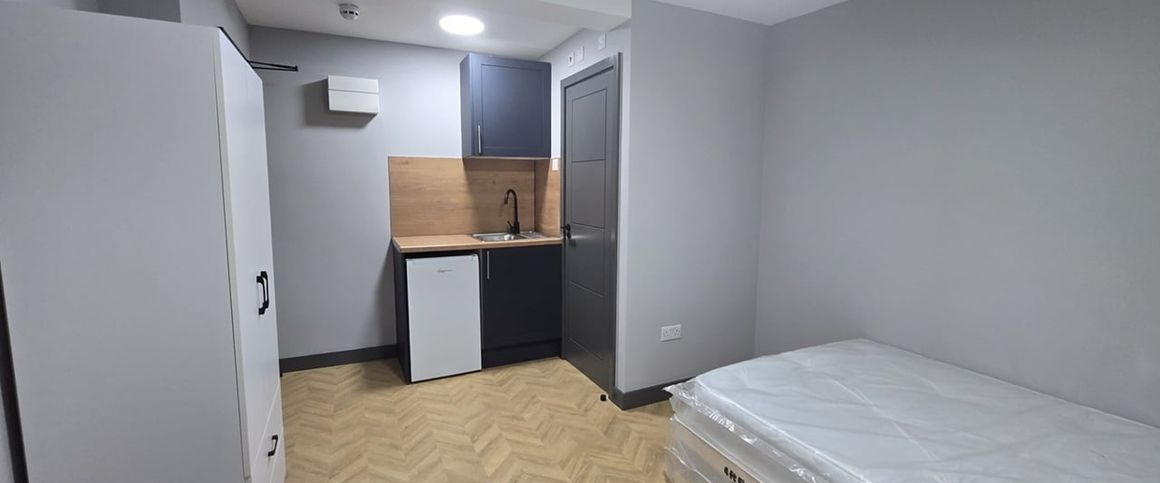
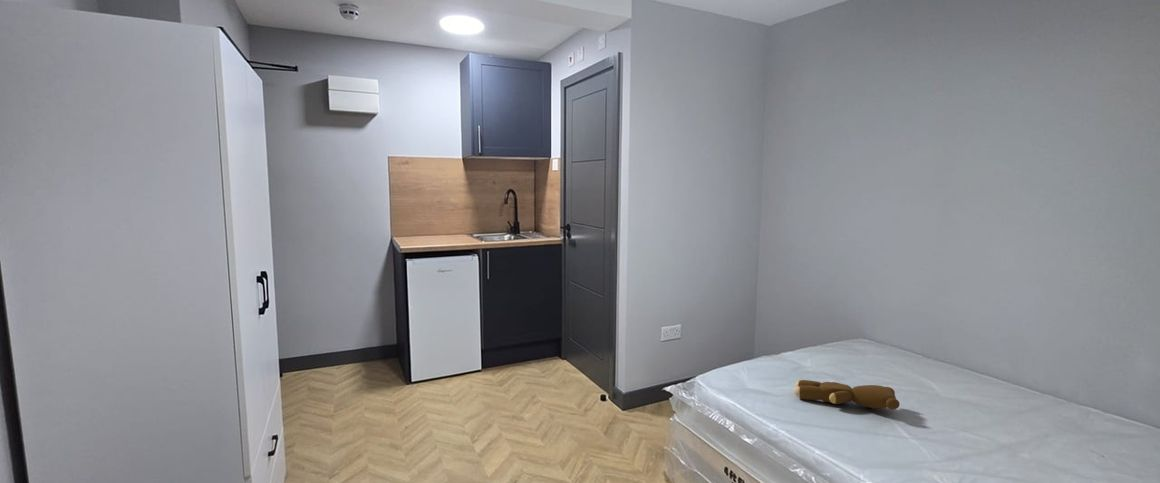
+ teddy bear (844, 392)
